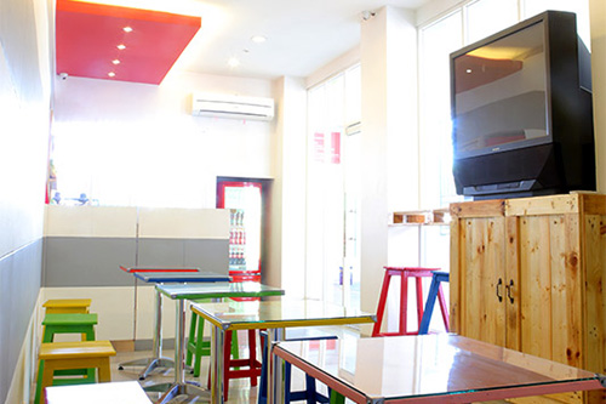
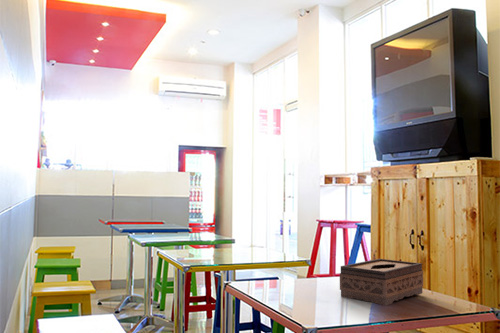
+ tissue box (382, 279)
